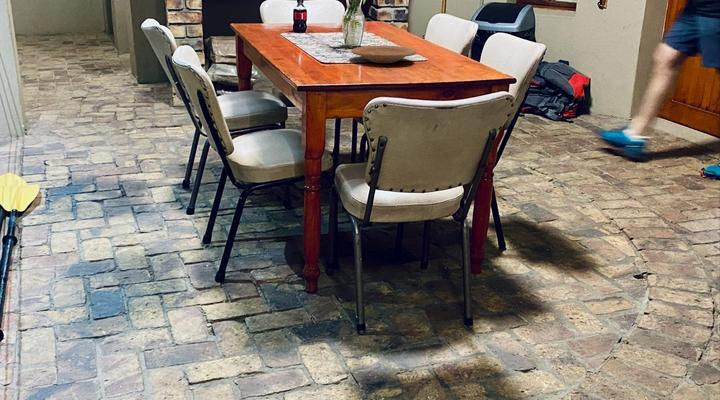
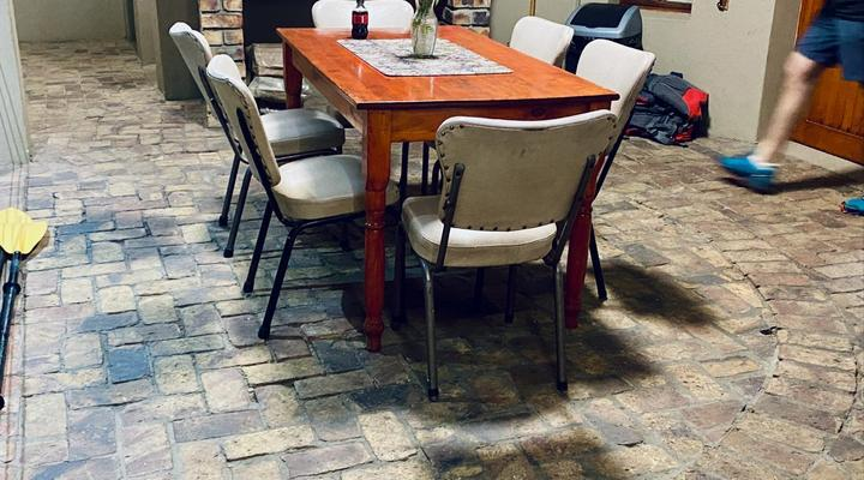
- plate (383, 55)
